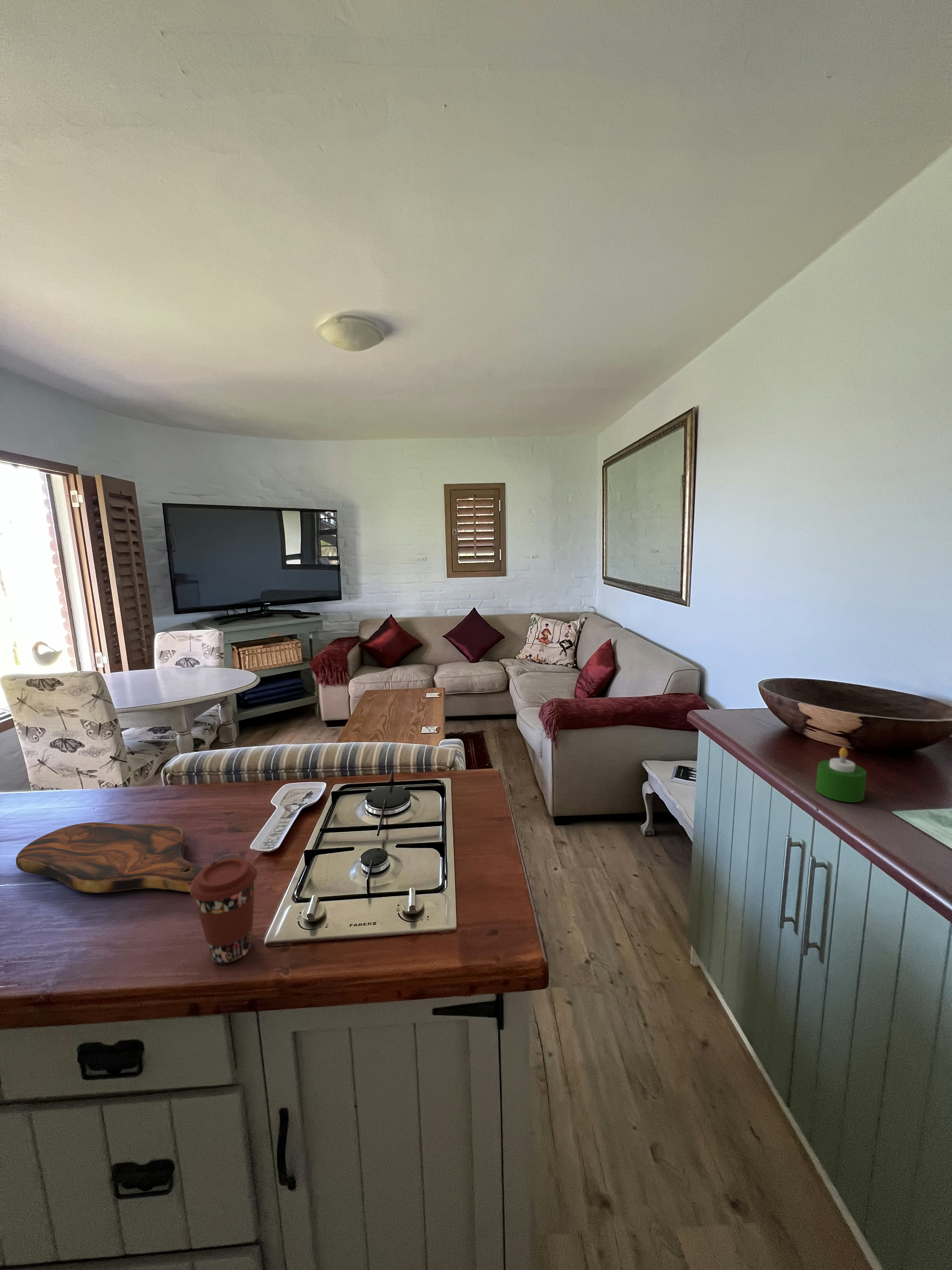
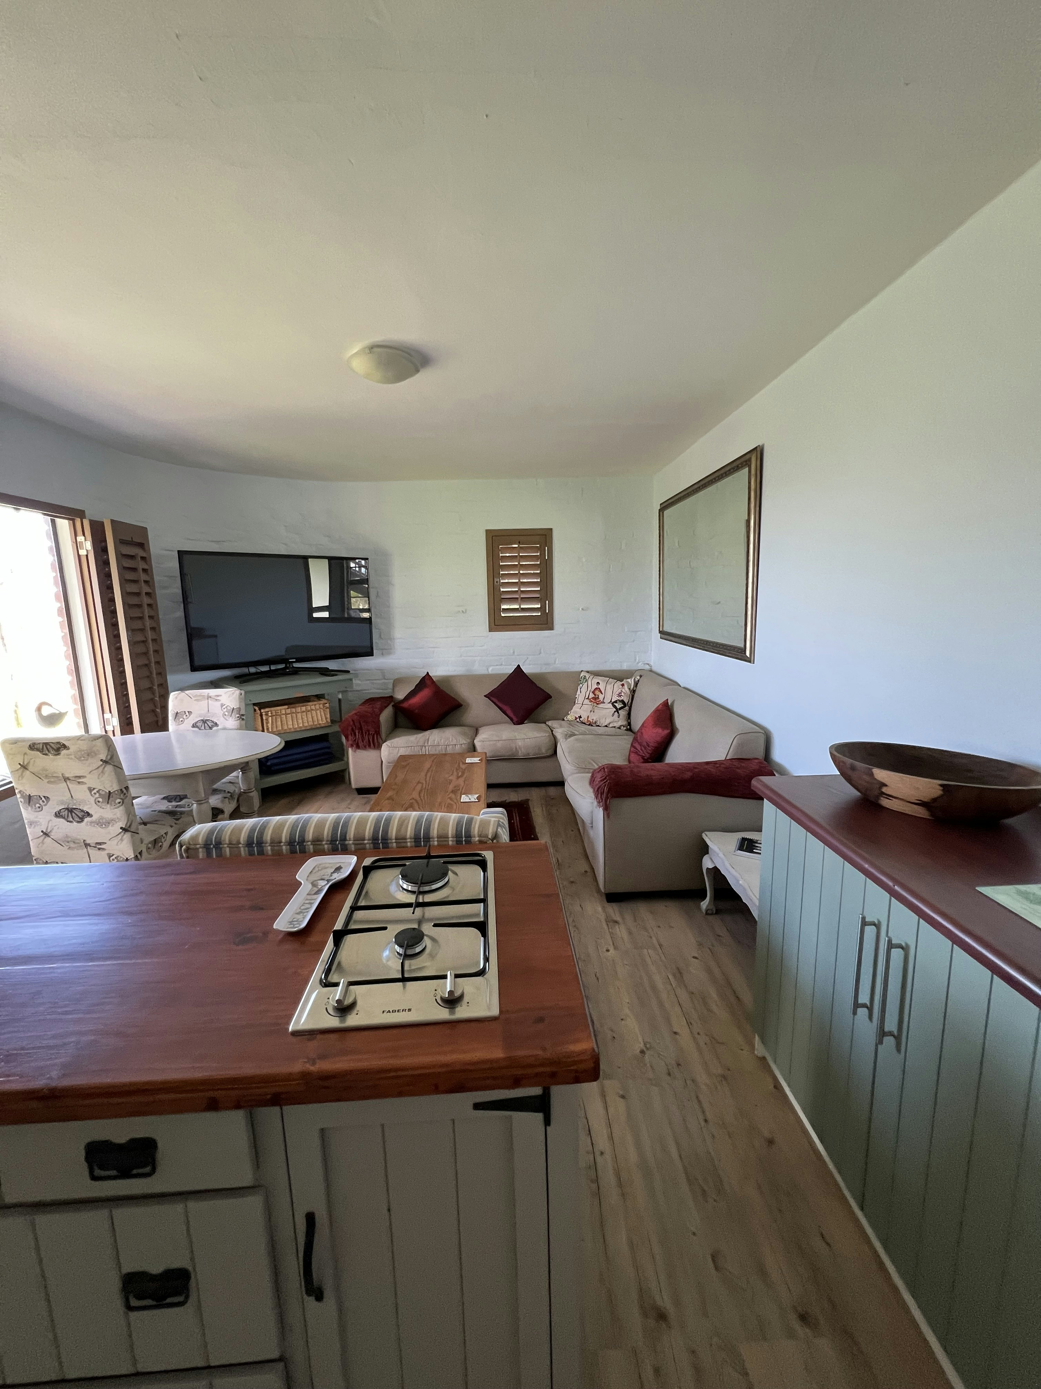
- coffee cup (227, 911)
- cutting board (125, 855)
- candle (842, 770)
